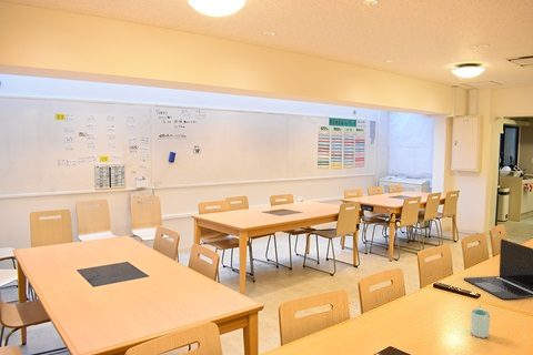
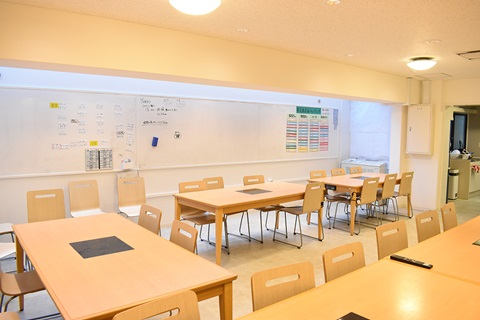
- cup (480, 321)
- laptop (502, 266)
